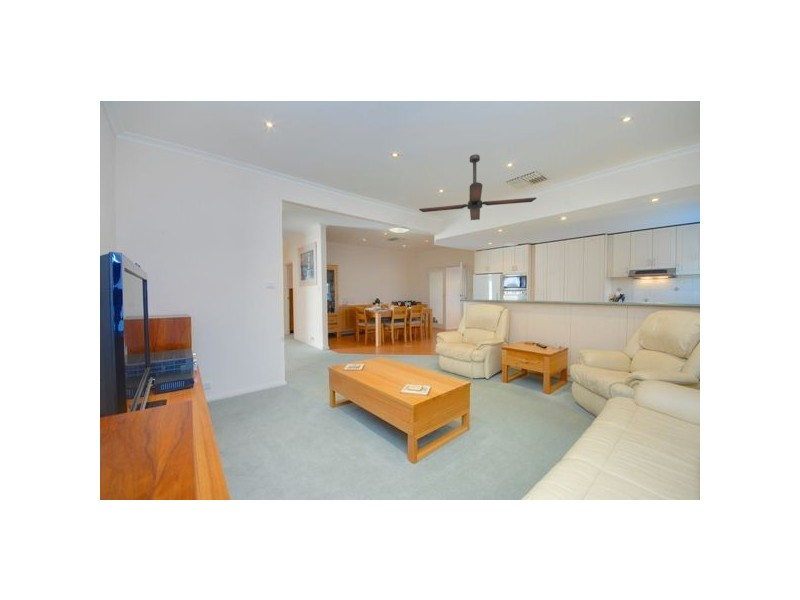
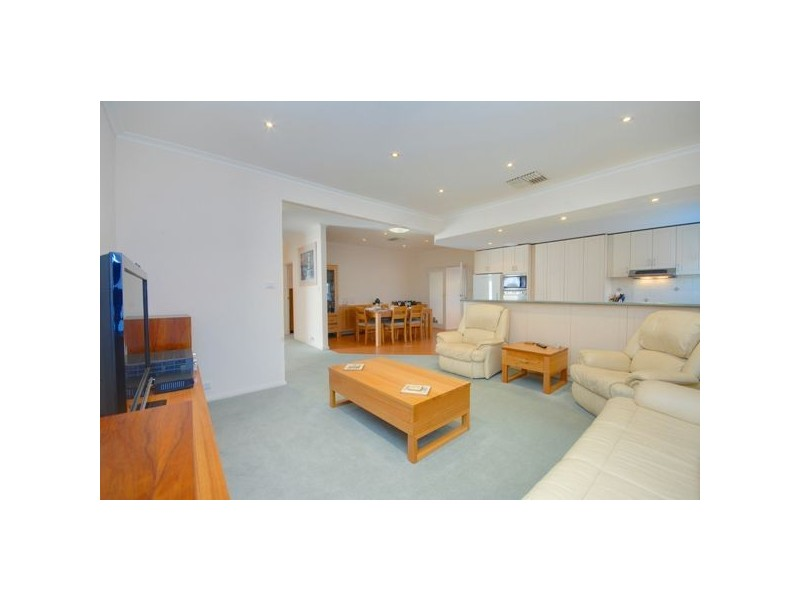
- ceiling fan (474, 182)
